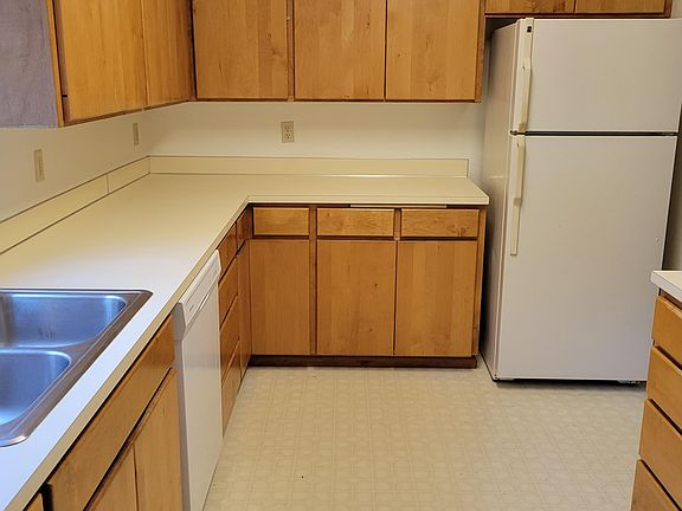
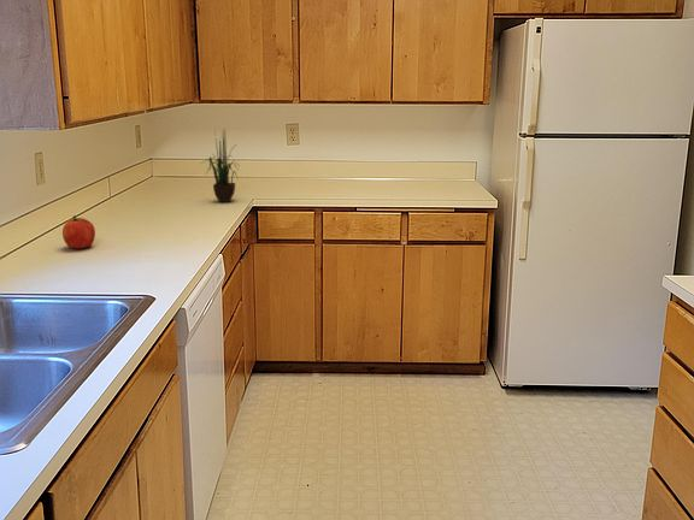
+ apple (78, 231)
+ potted plant (220, 159)
